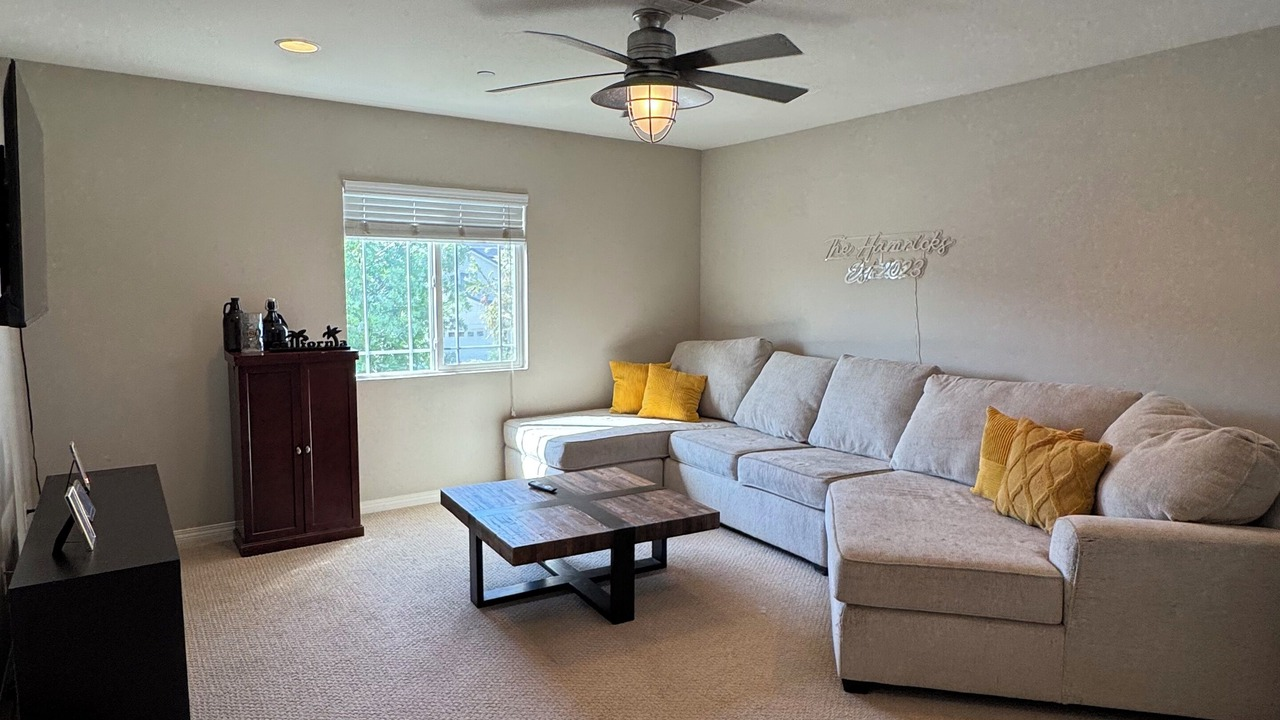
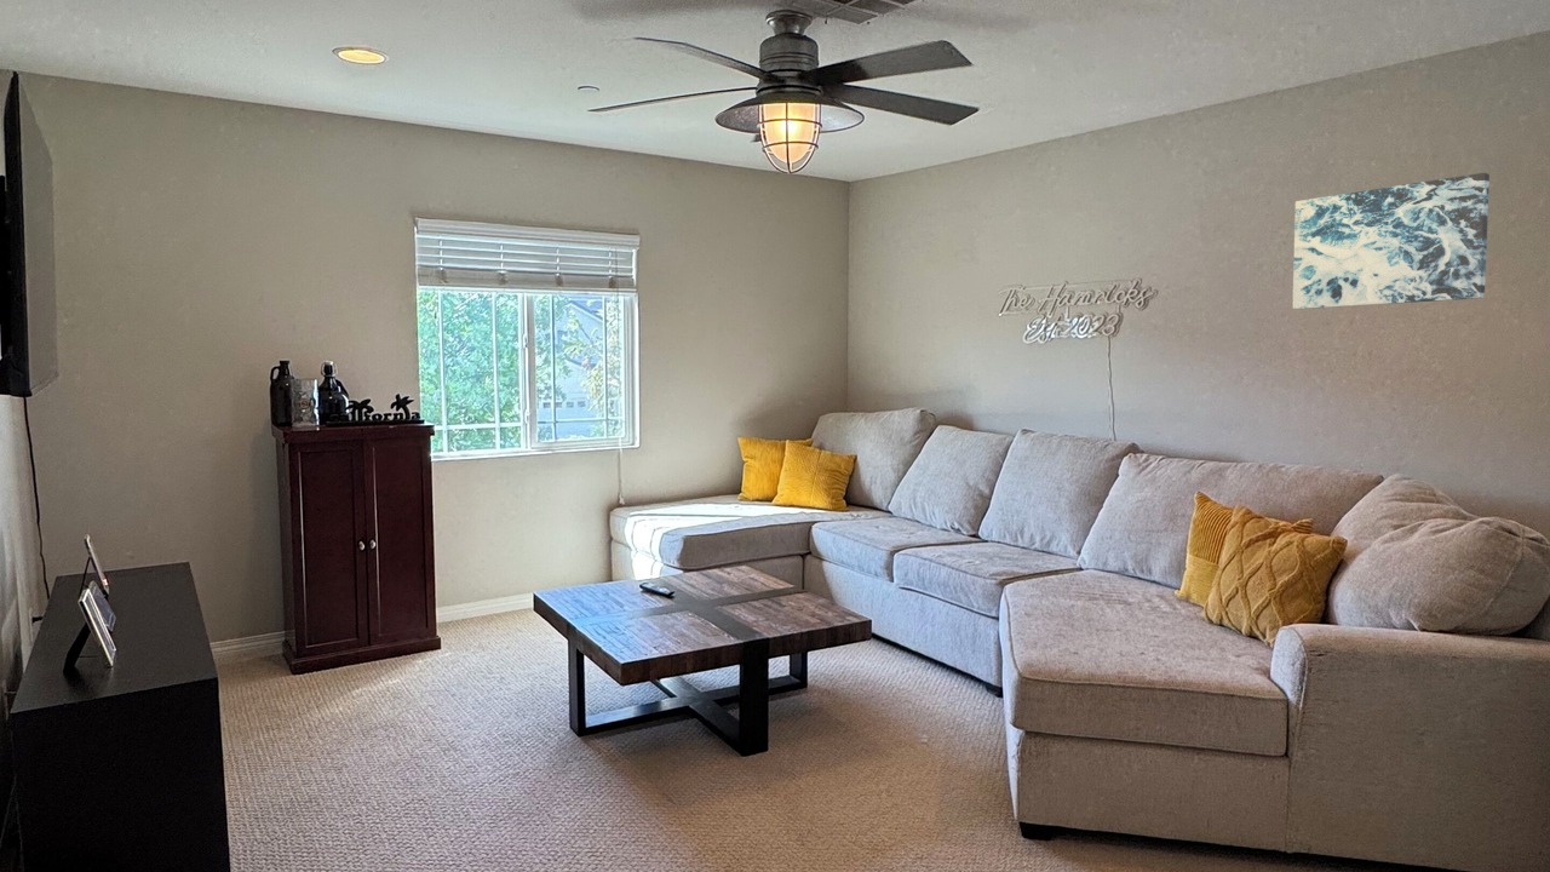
+ wall art (1383, 246)
